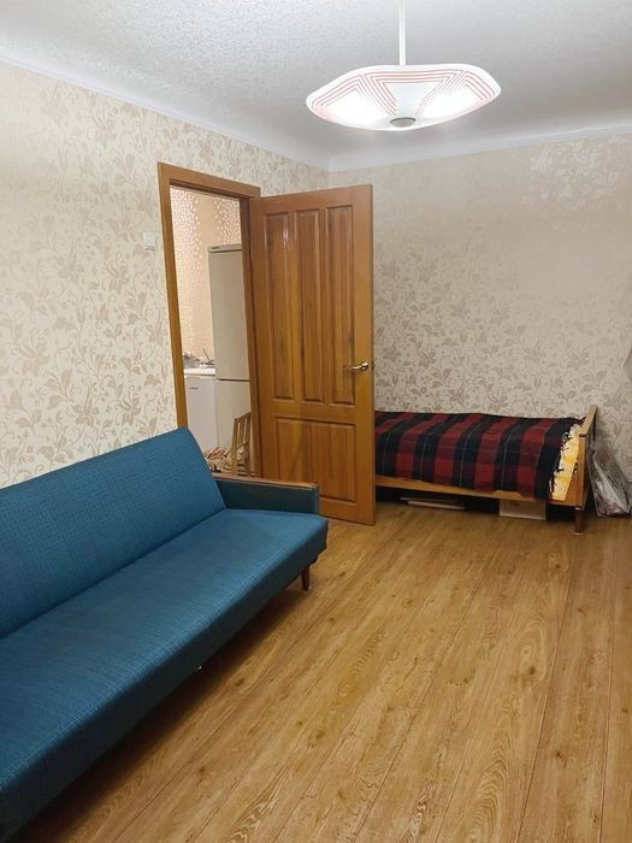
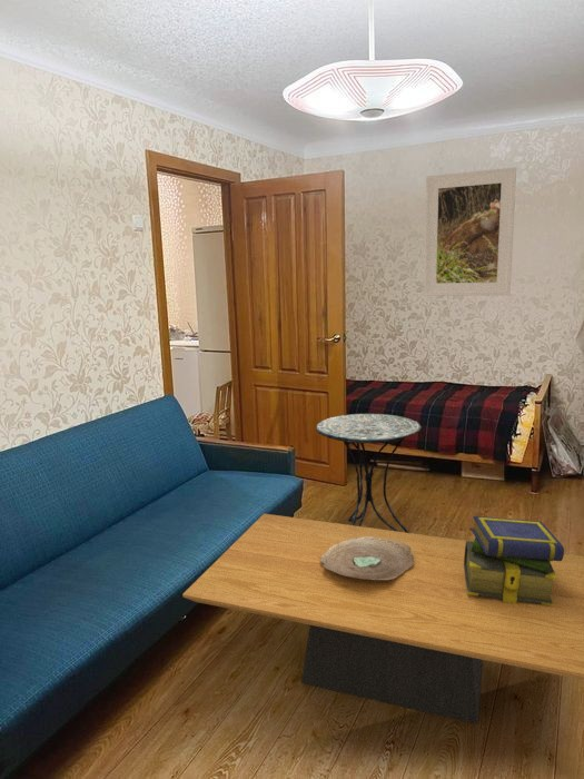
+ coffee table (394, 624)
+ stack of books (511, 555)
+ side table (367, 482)
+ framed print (467, 235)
+ decorative bowl (366, 555)
